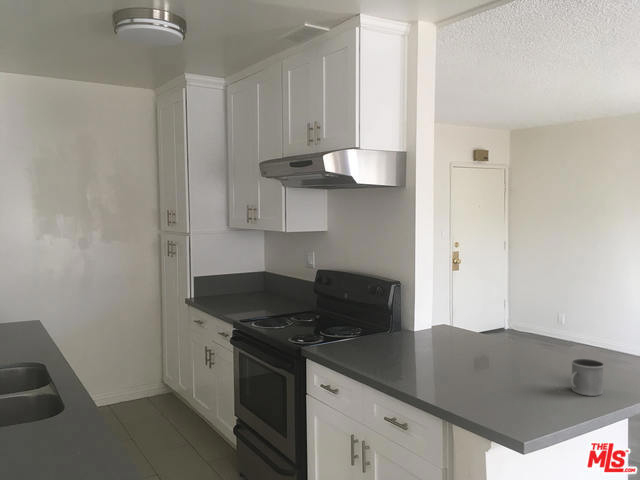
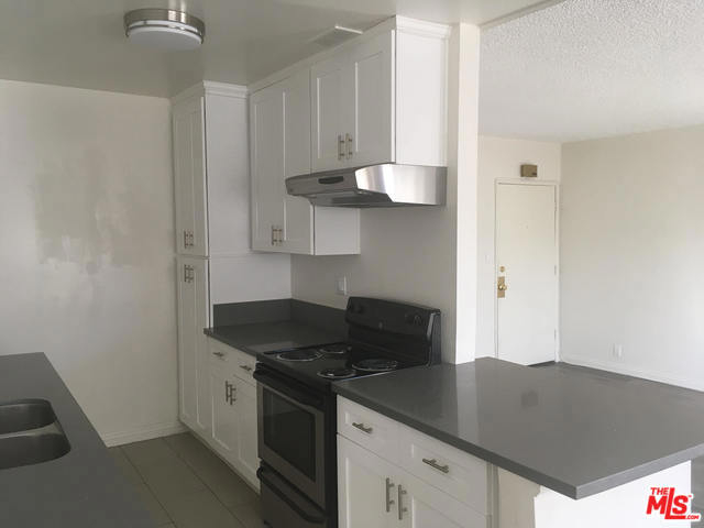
- mug (584, 377)
